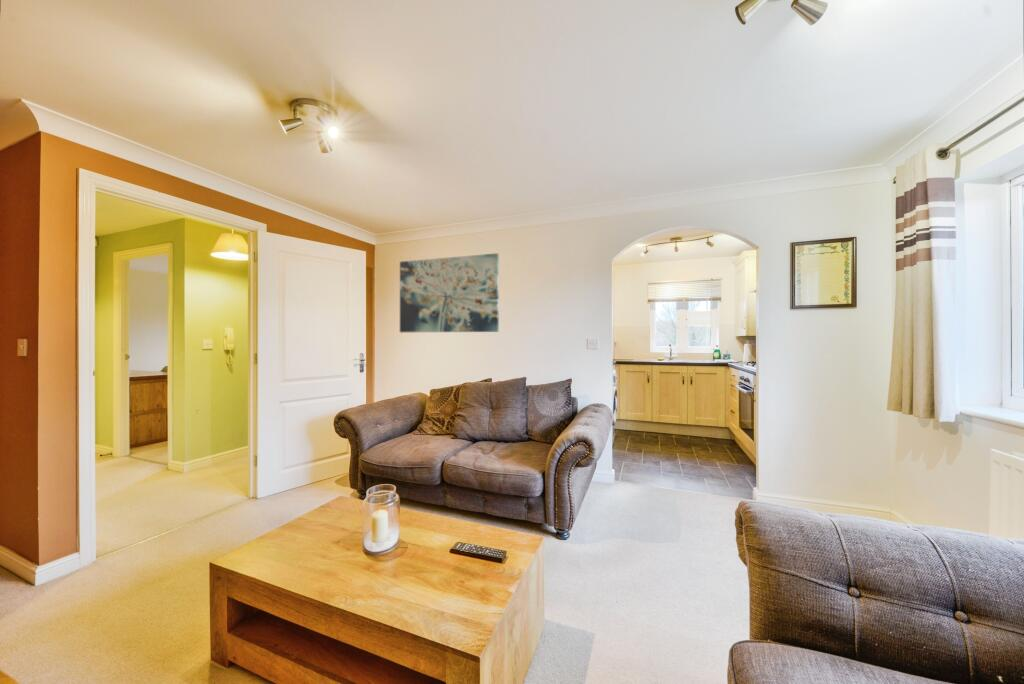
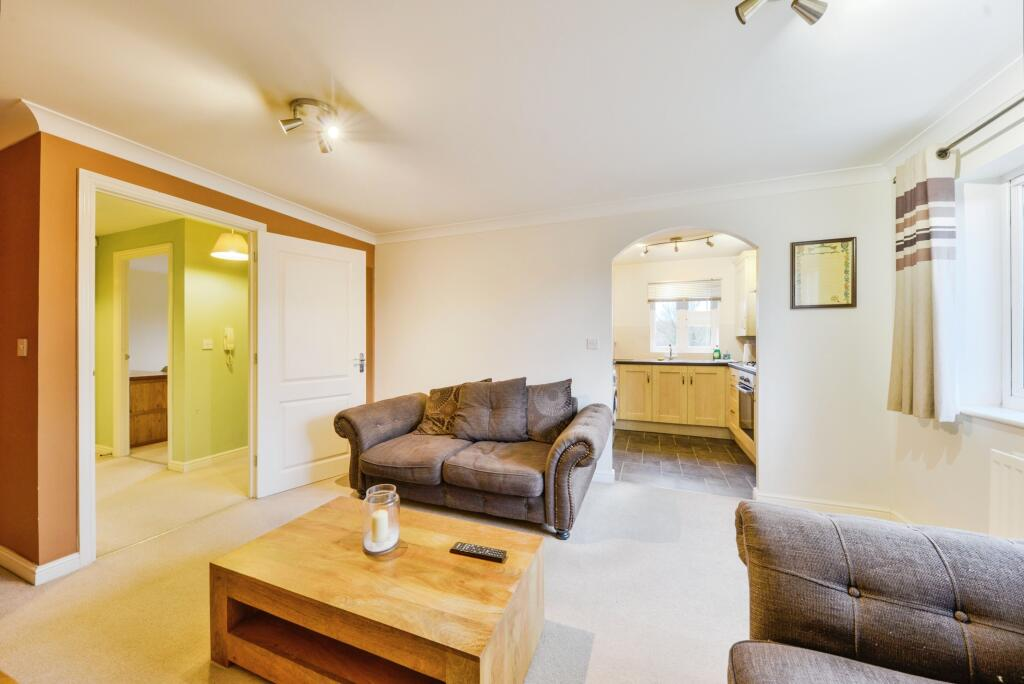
- wall art (446, 295)
